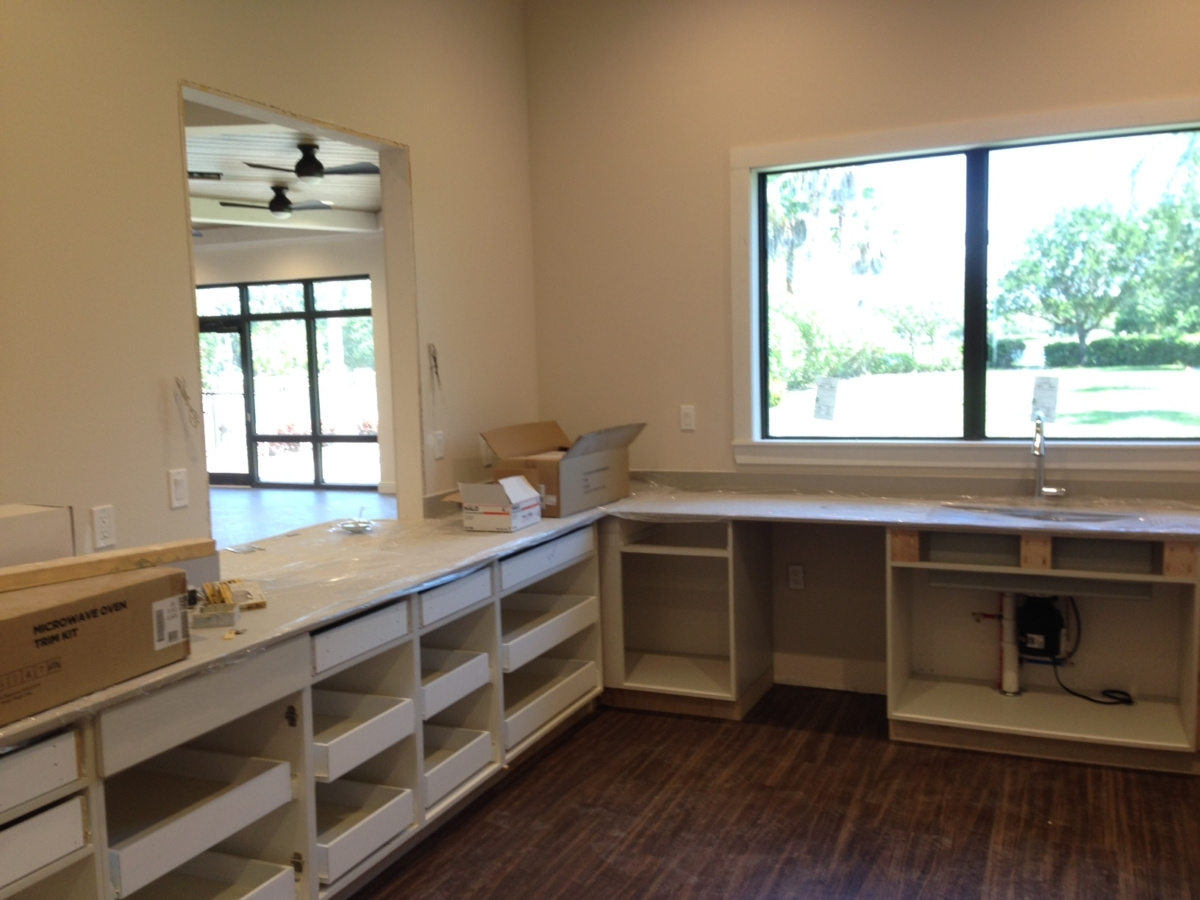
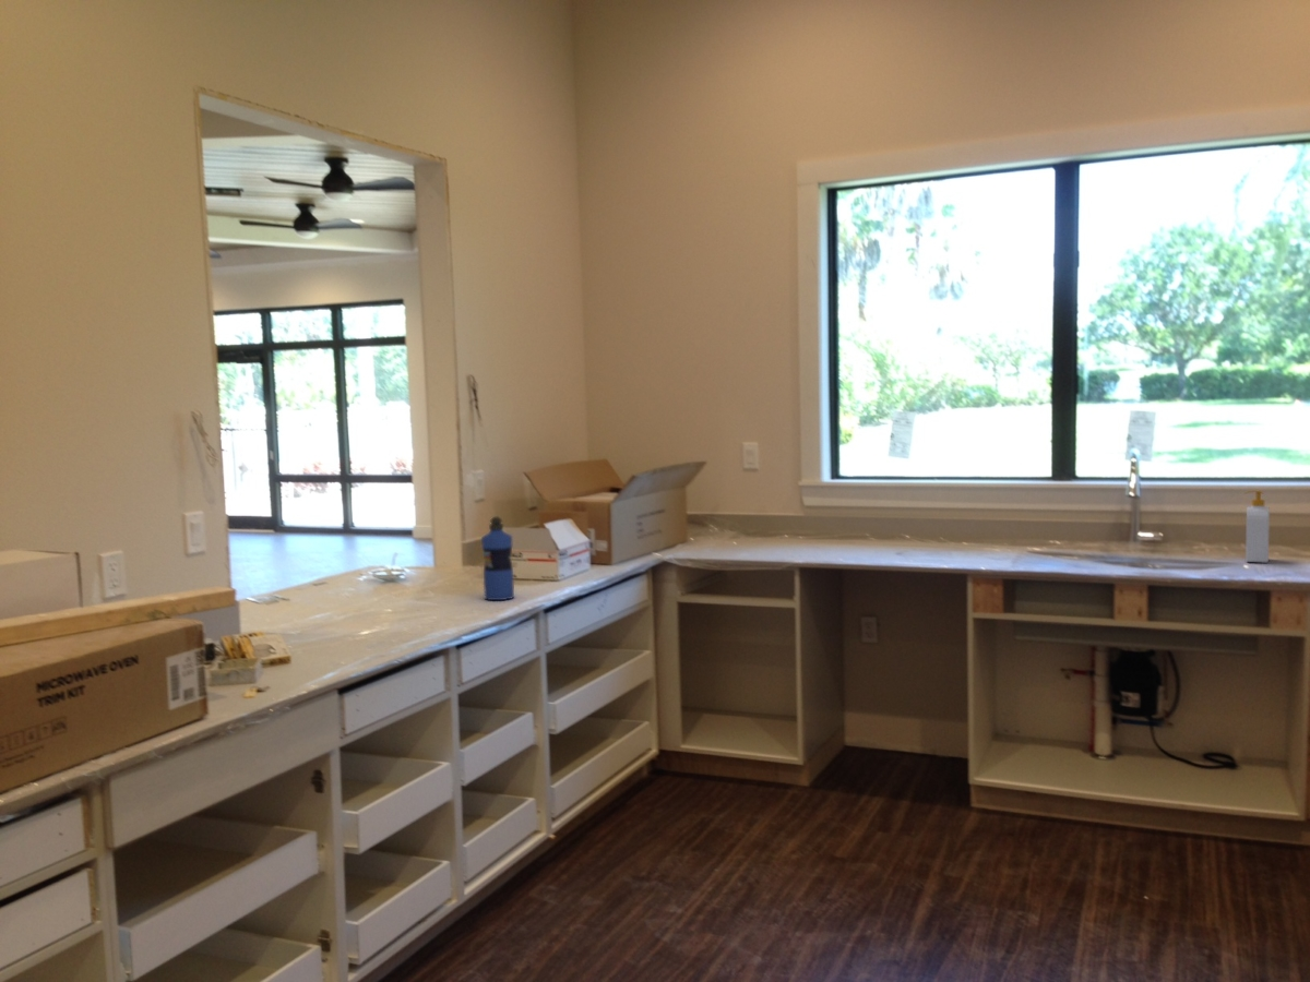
+ soap bottle (1257, 525)
+ water bottle (497, 556)
